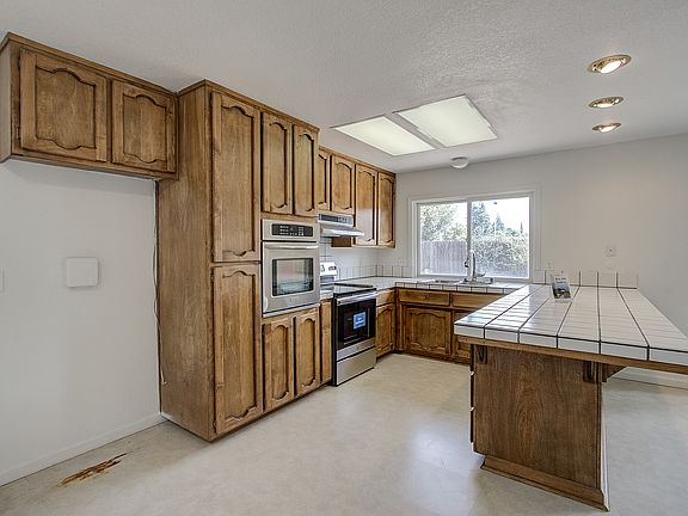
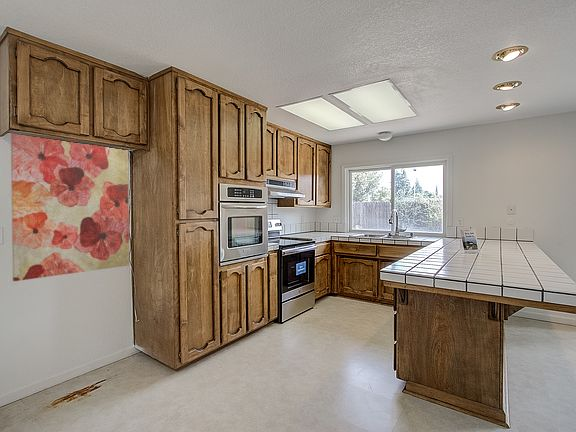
+ wall art (77, 205)
